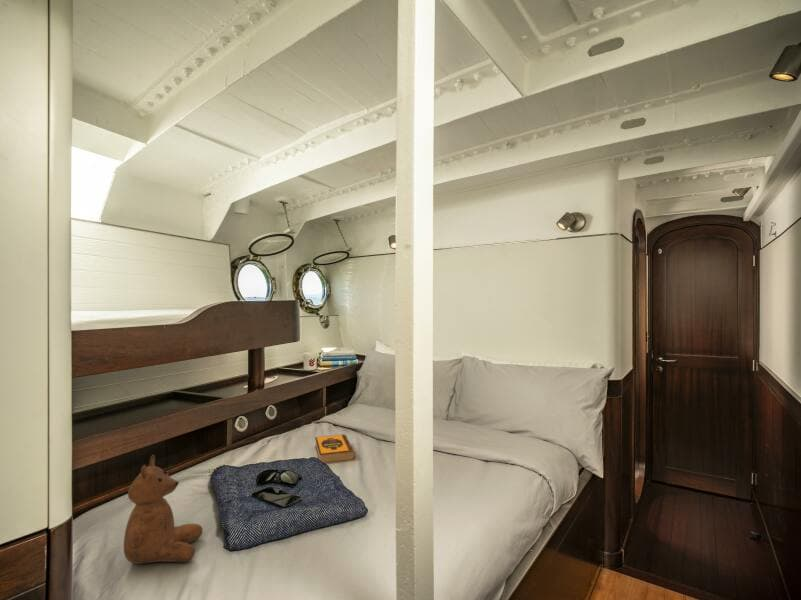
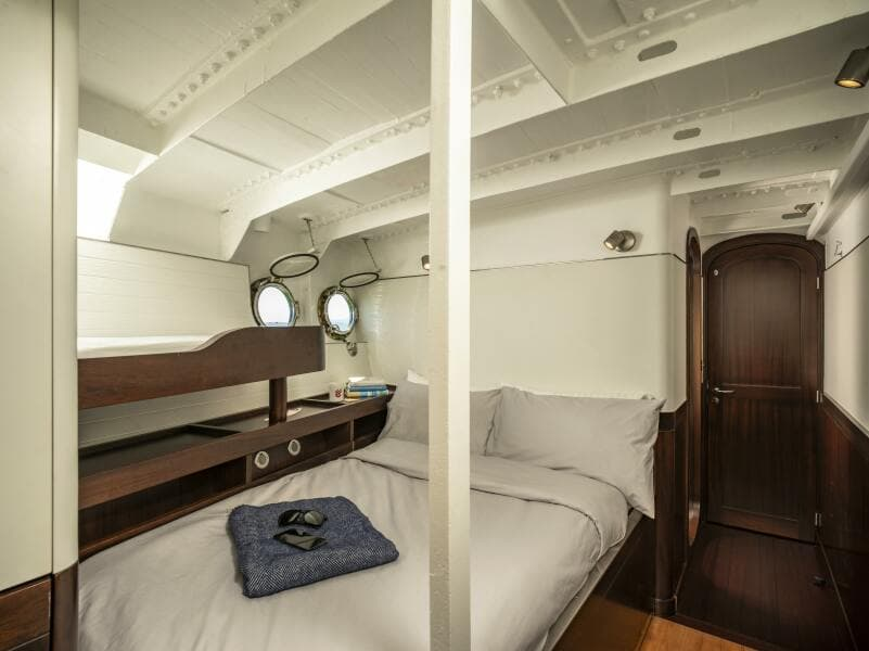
- hardback book (334, 448)
- teddy bear (164, 506)
